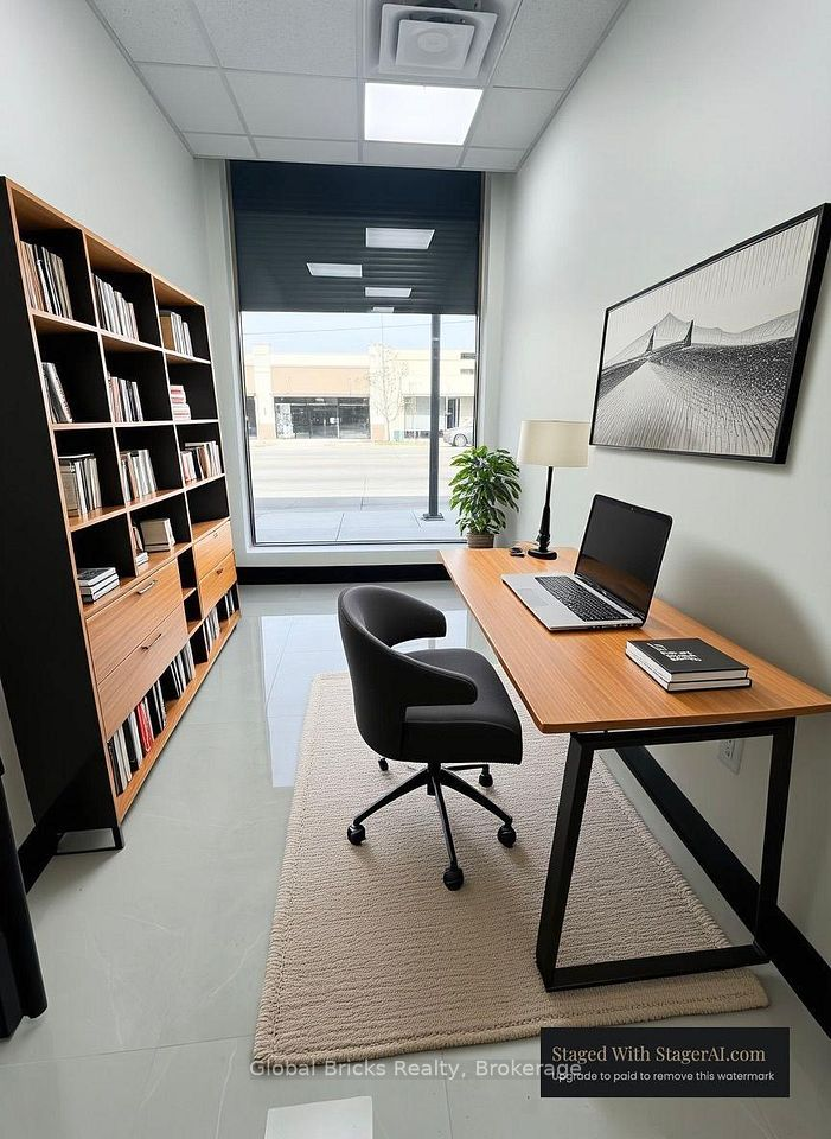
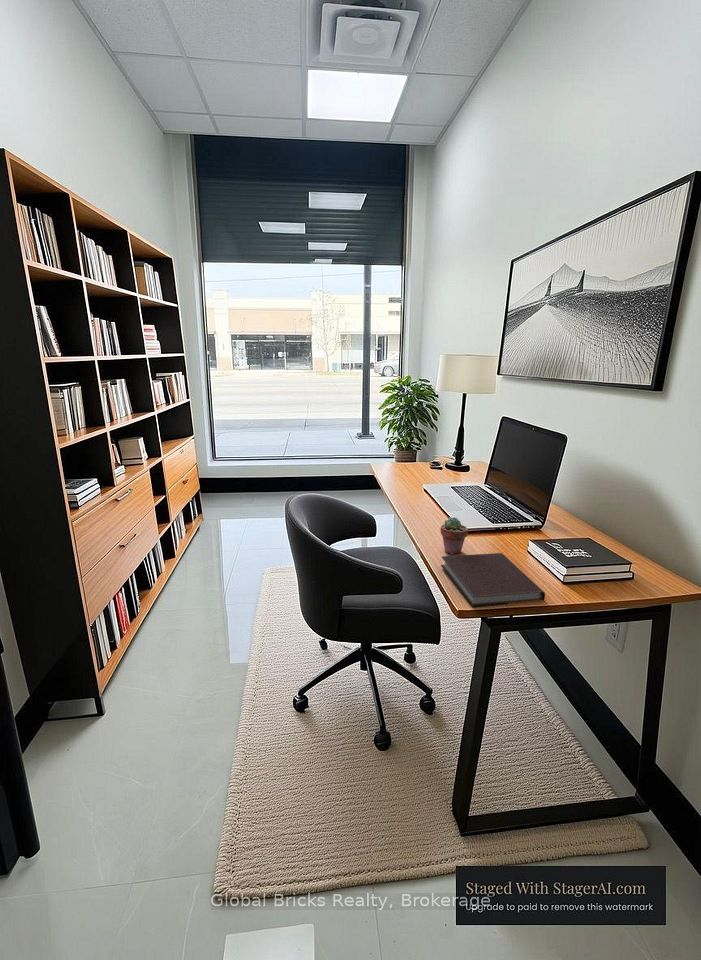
+ potted succulent (453, 534)
+ notebook (488, 577)
